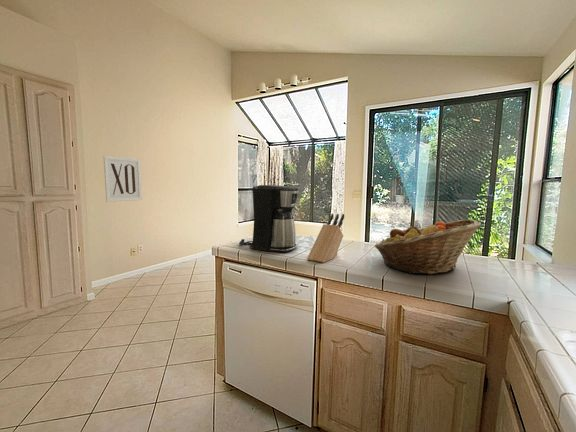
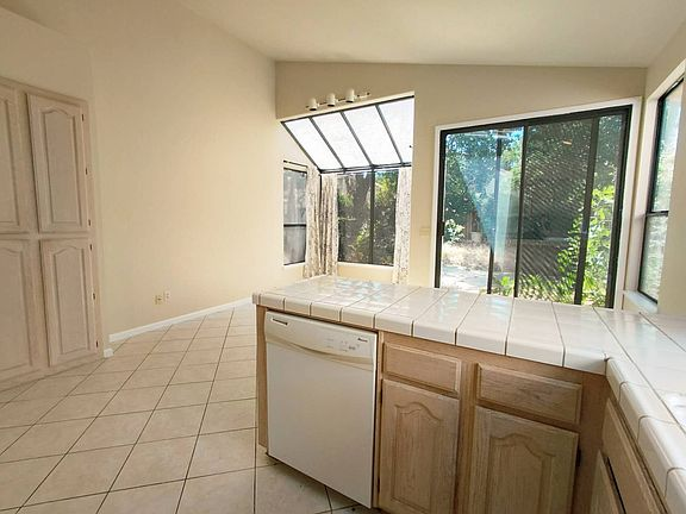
- fruit basket (425, 241)
- knife block (328, 235)
- wall art (123, 179)
- coffee maker (271, 216)
